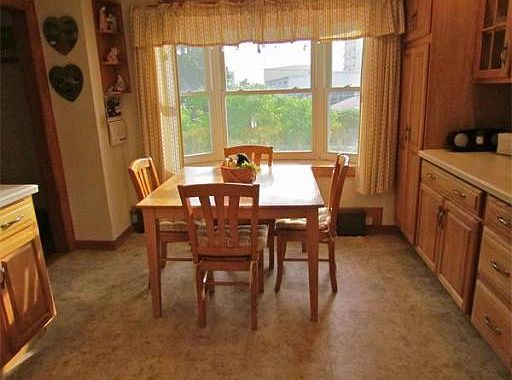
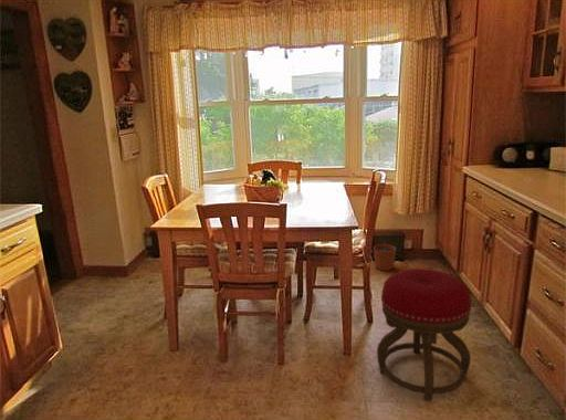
+ plant pot (385, 252)
+ stool (423, 327)
